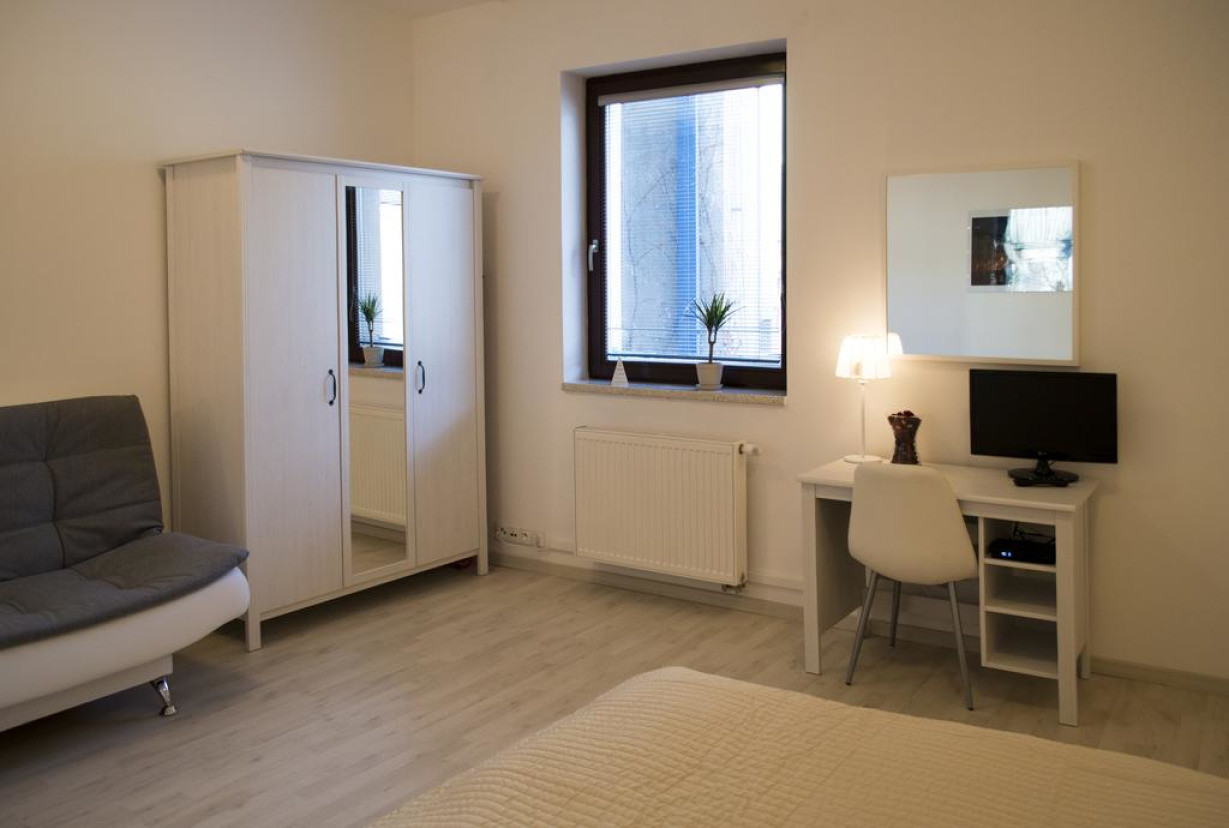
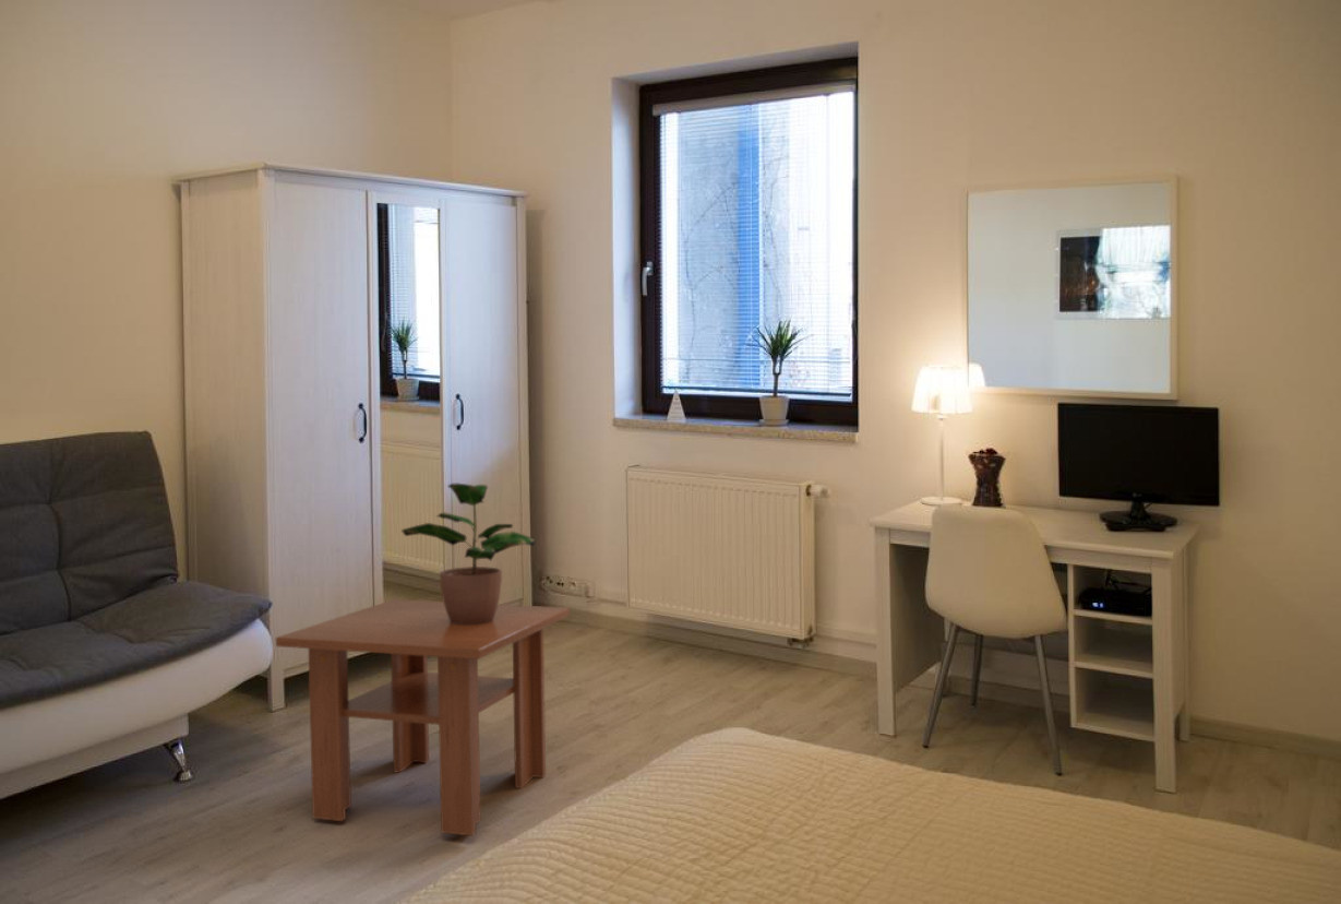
+ potted plant (469, 549)
+ coffee table (432, 709)
